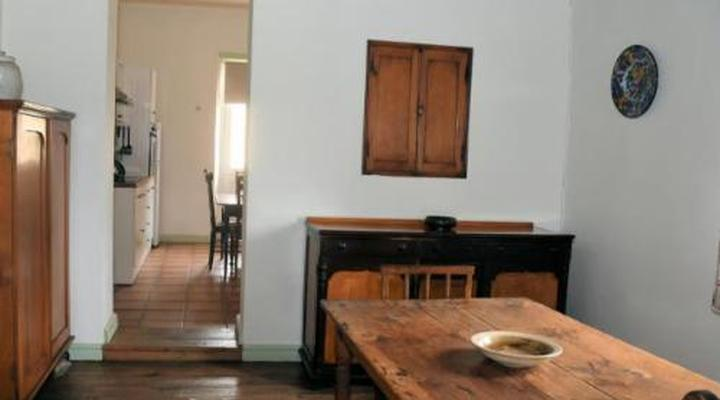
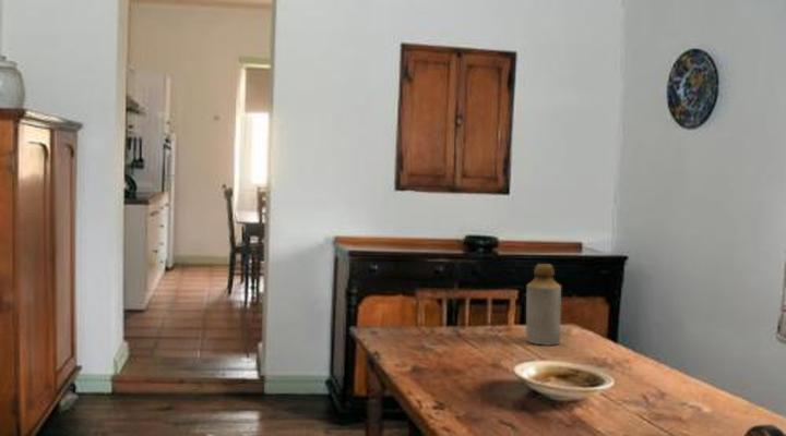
+ bottle (544, 303)
